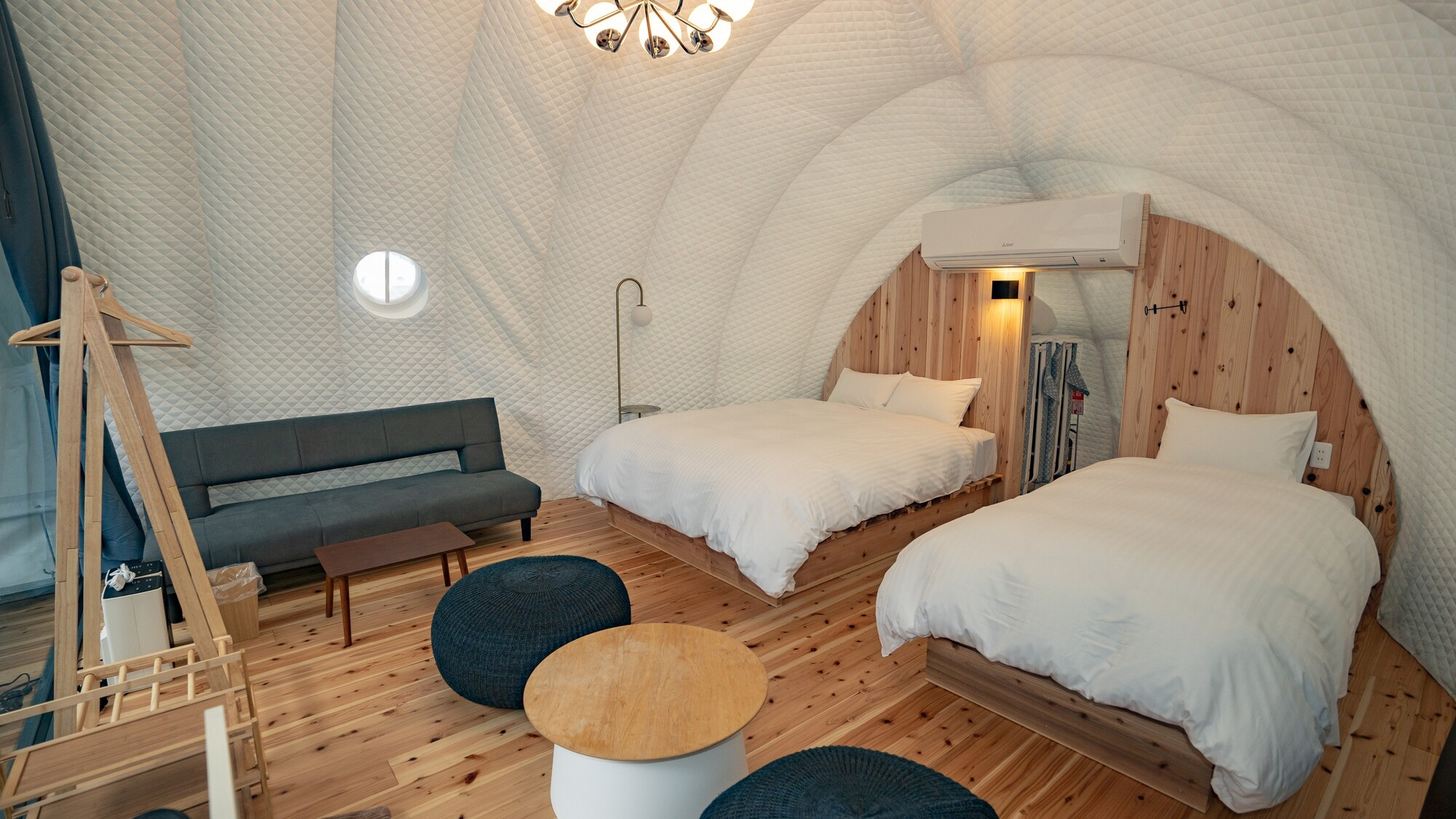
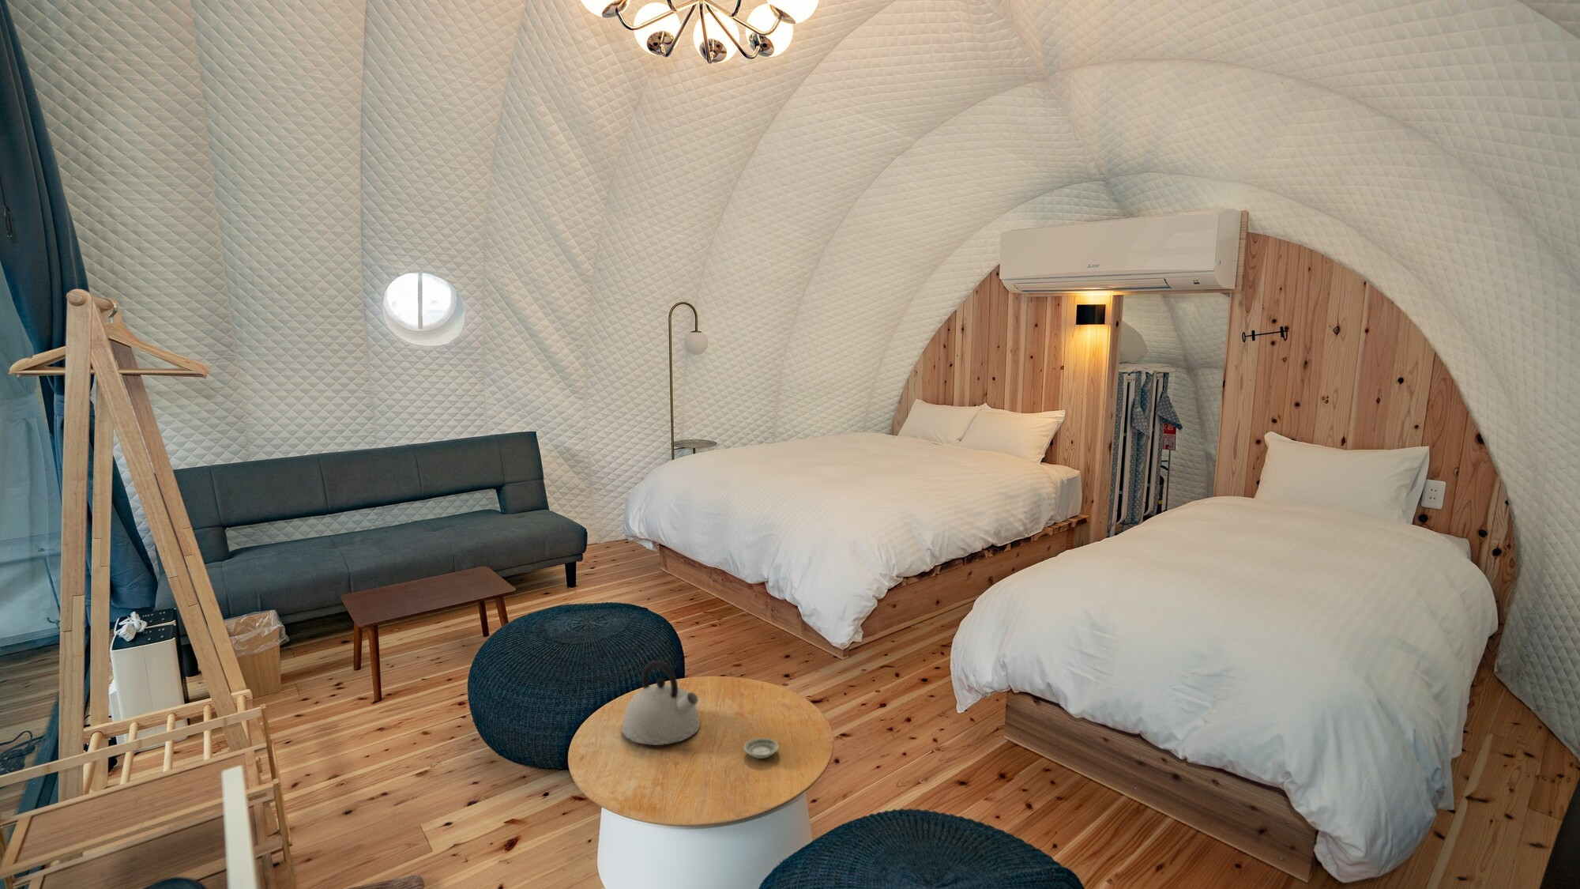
+ kettle (664, 695)
+ saucer (761, 750)
